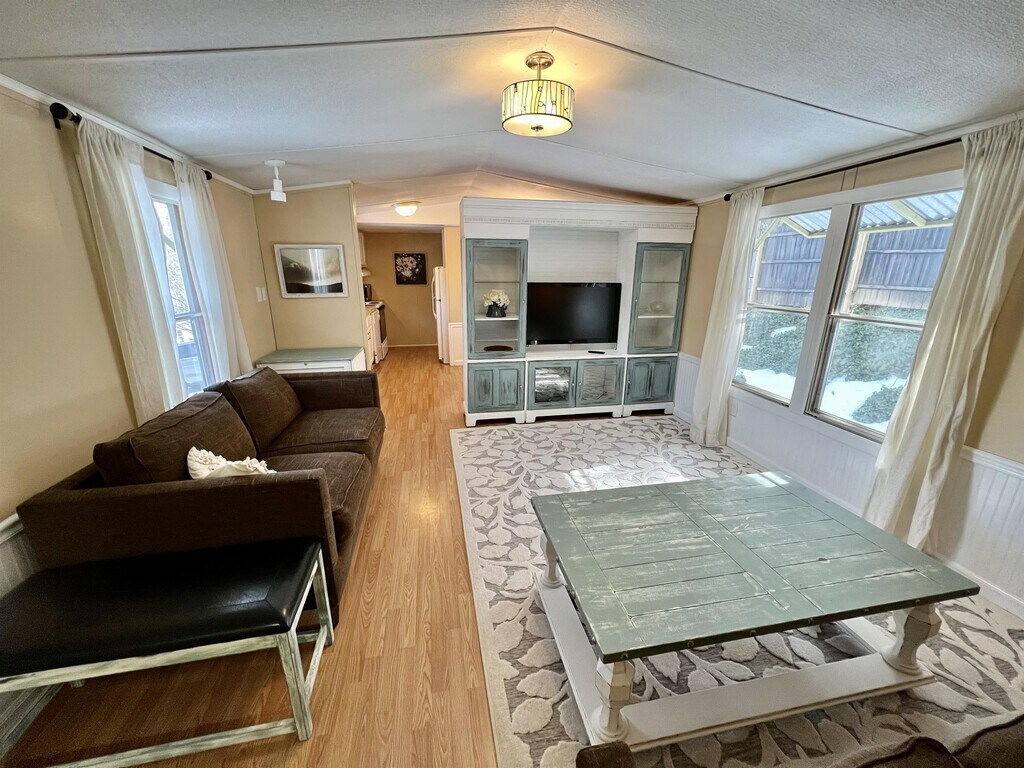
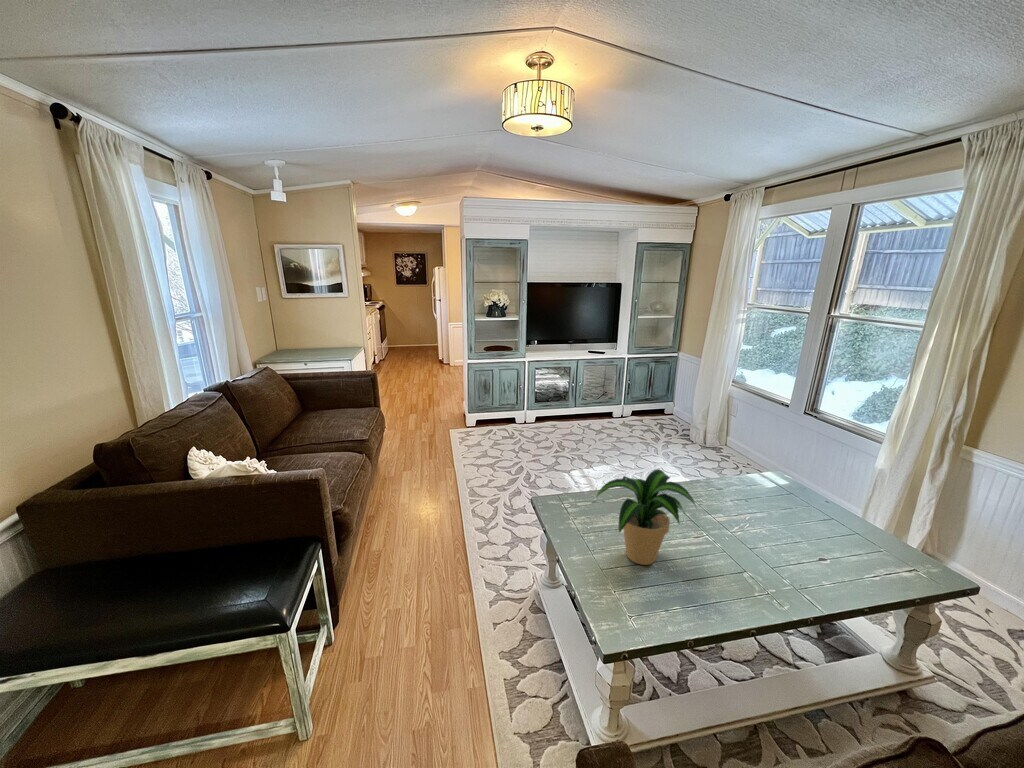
+ potted plant (645, 518)
